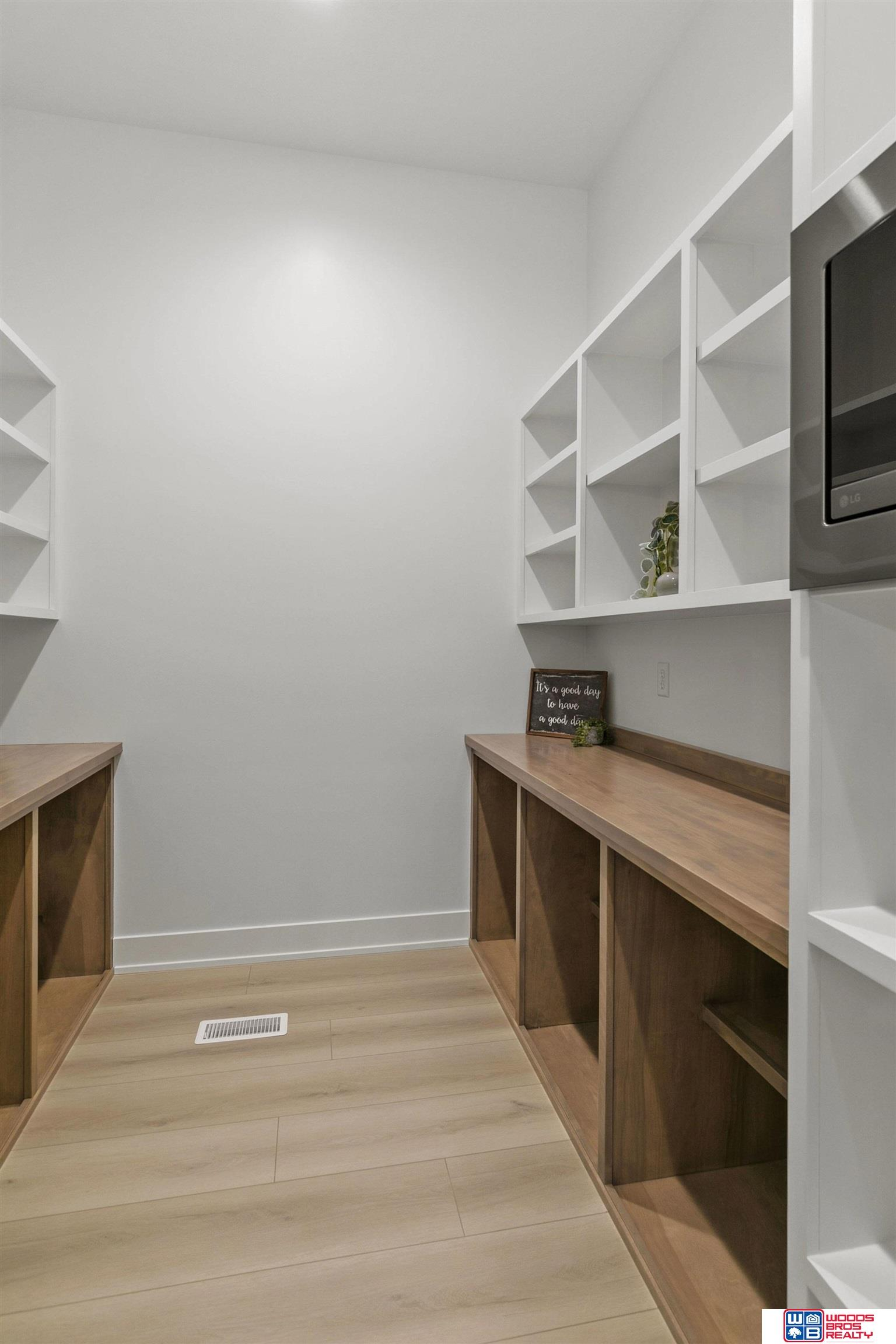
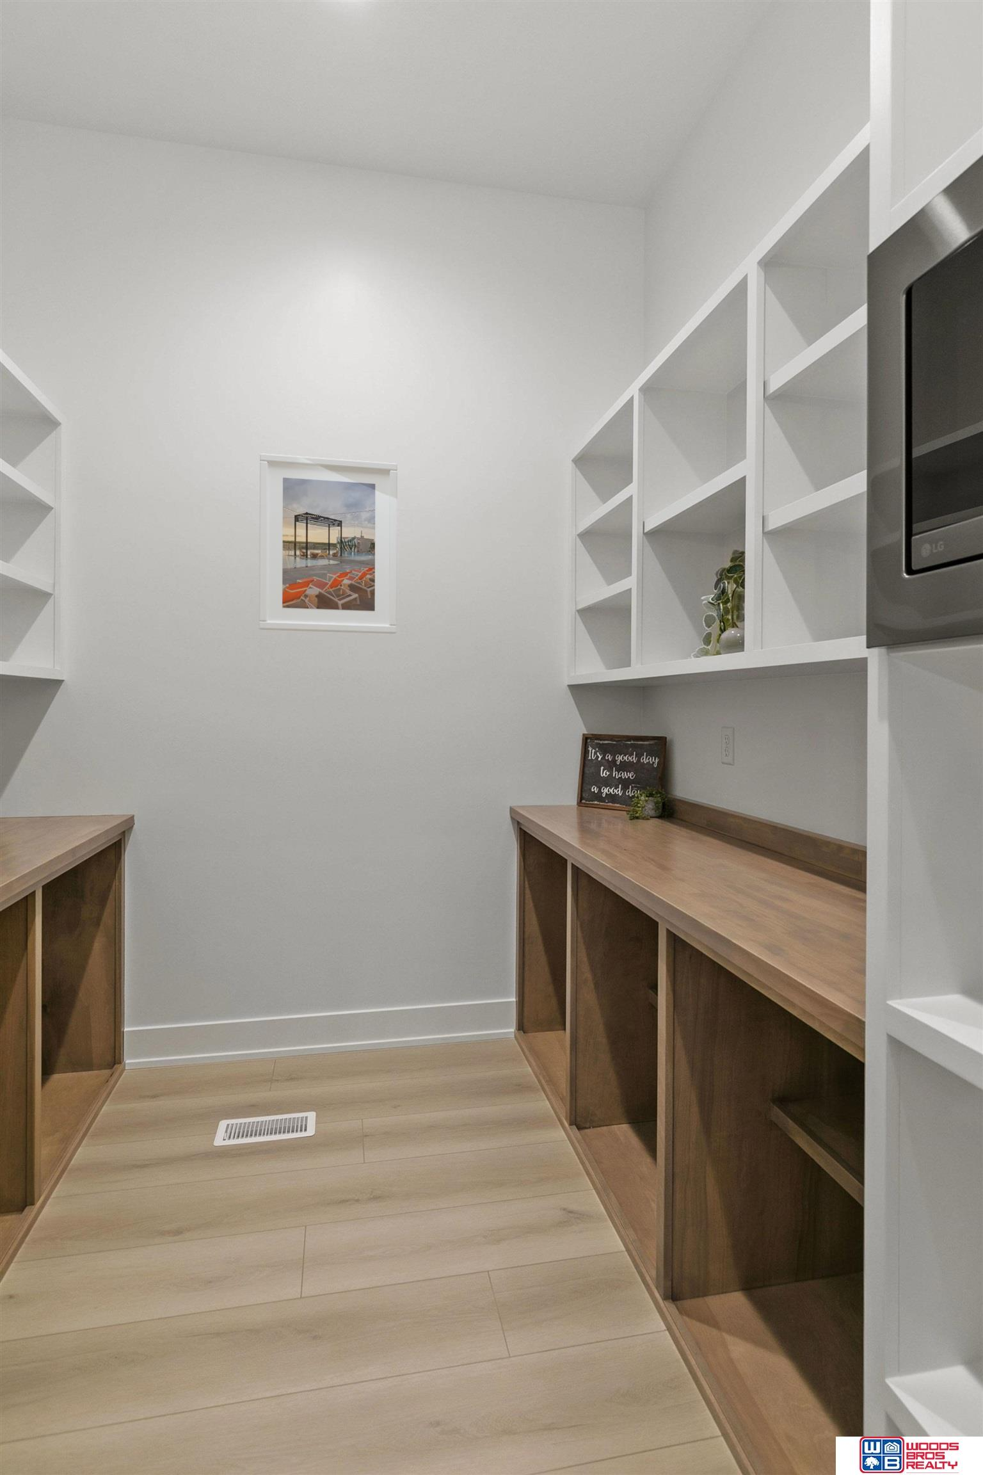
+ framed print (329, 544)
